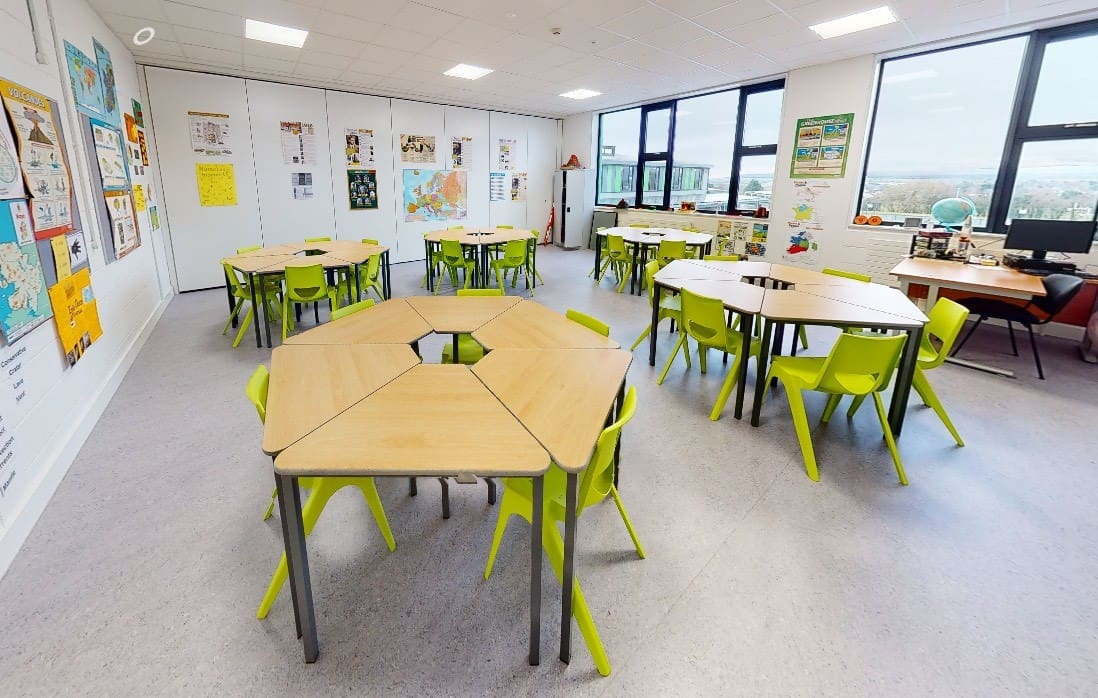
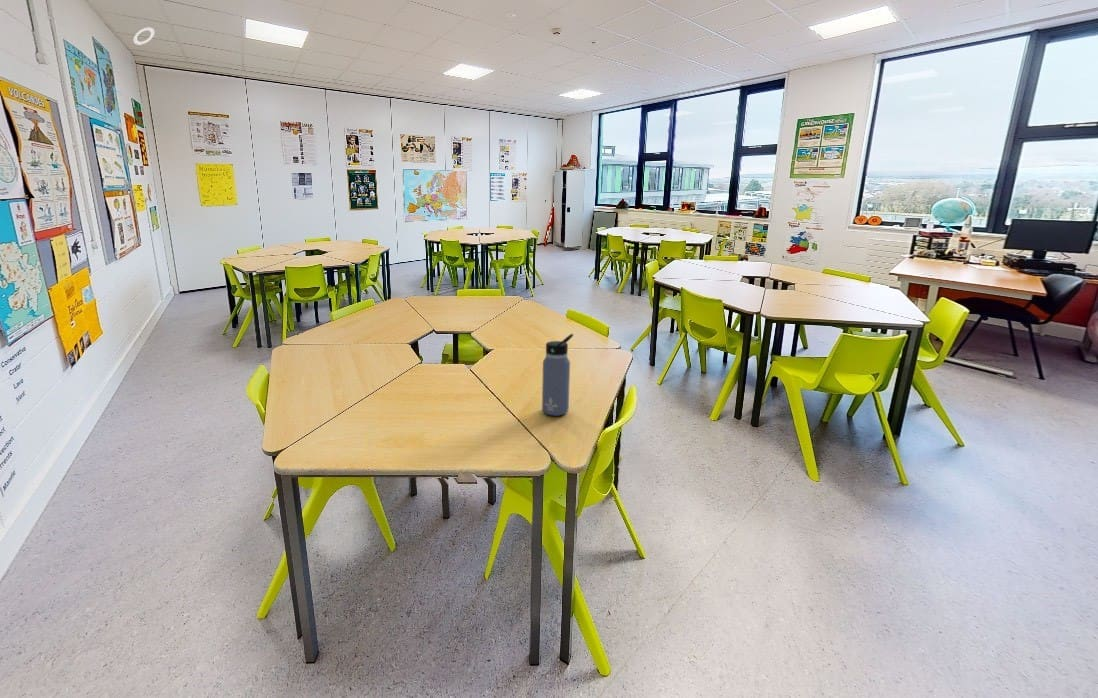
+ water bottle (557, 372)
